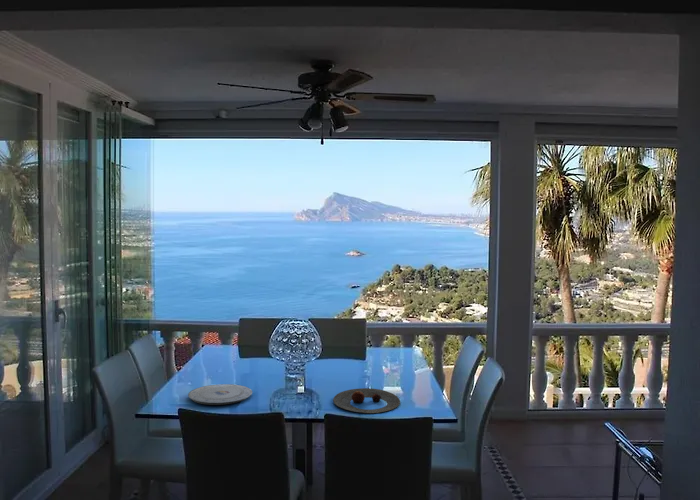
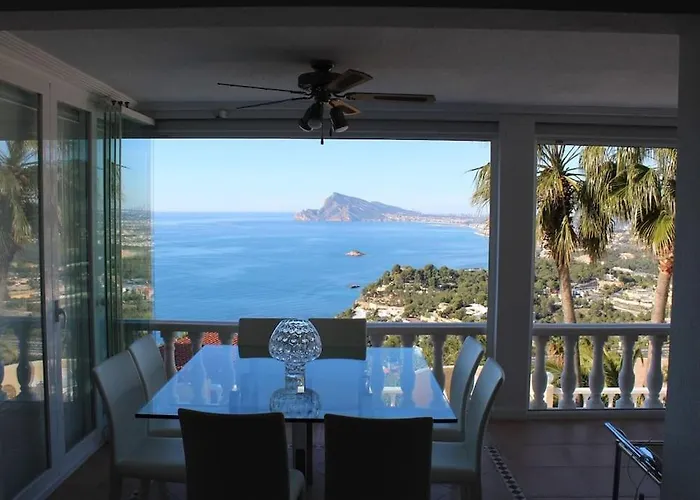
- plate (220, 394)
- plate (366, 397)
